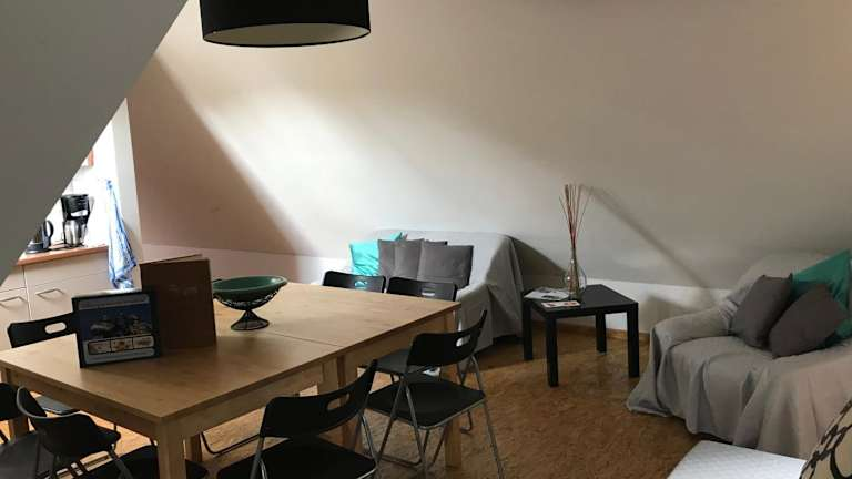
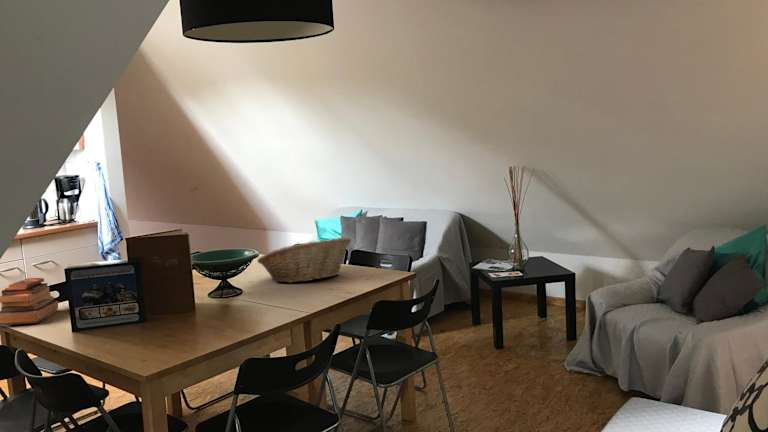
+ book (26, 299)
+ fruit basket (306, 257)
